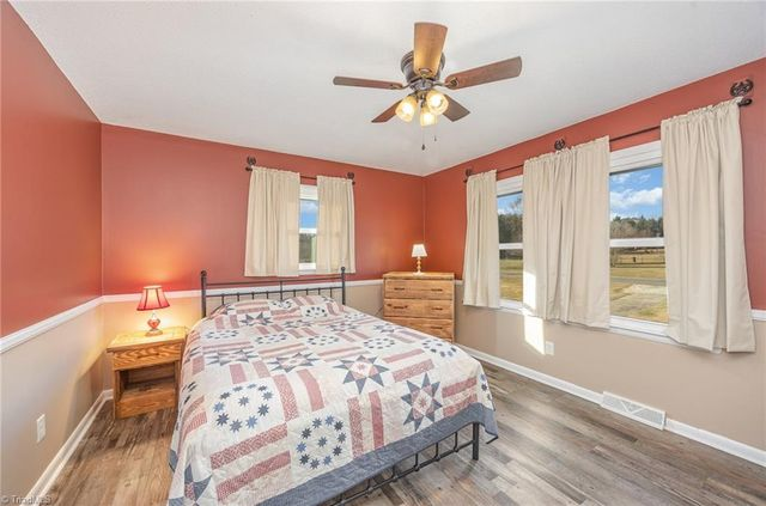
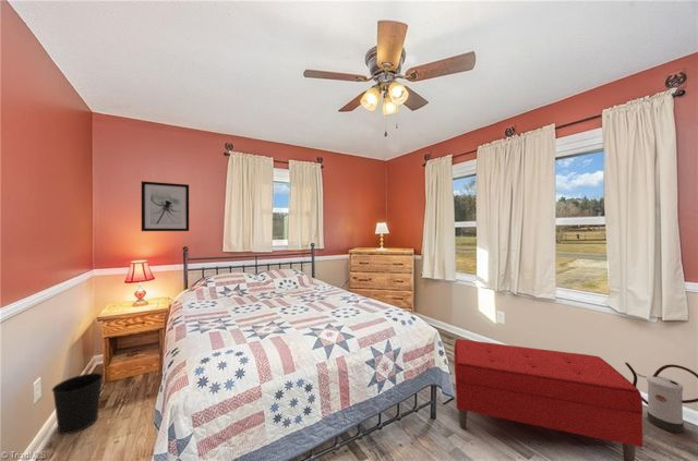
+ wastebasket (79, 402)
+ wall art (166, 207)
+ watering can (662, 391)
+ bench (530, 391)
